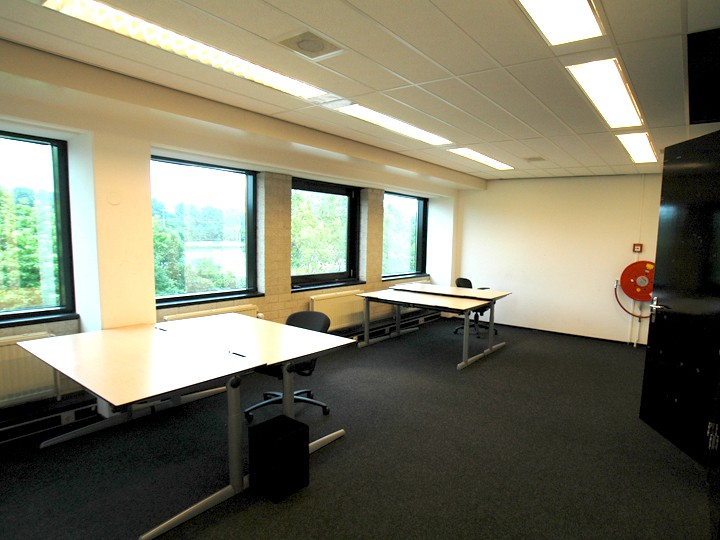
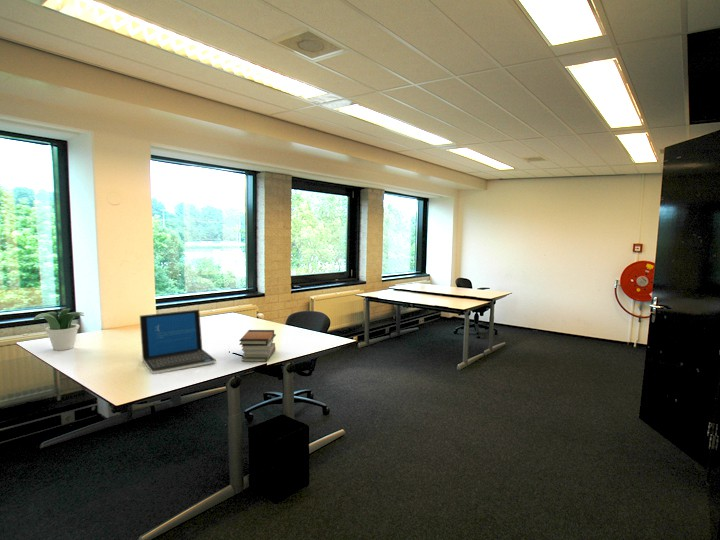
+ book stack (258, 345)
+ potted plant (60, 330)
+ laptop (177, 339)
